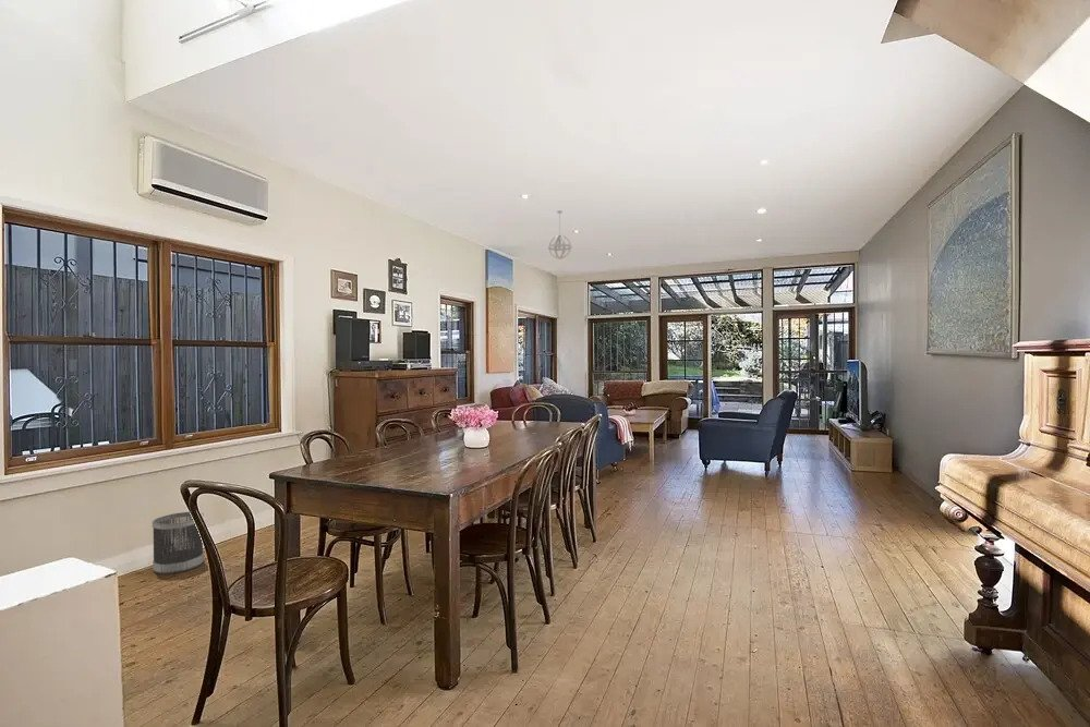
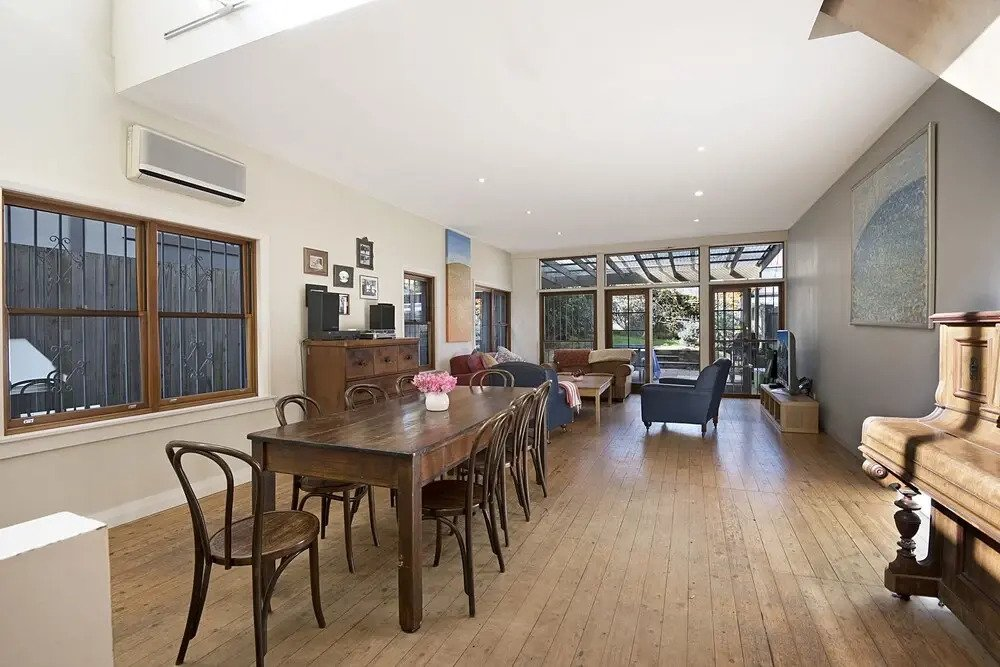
- wastebasket (178, 542)
- pendant light (559, 234)
